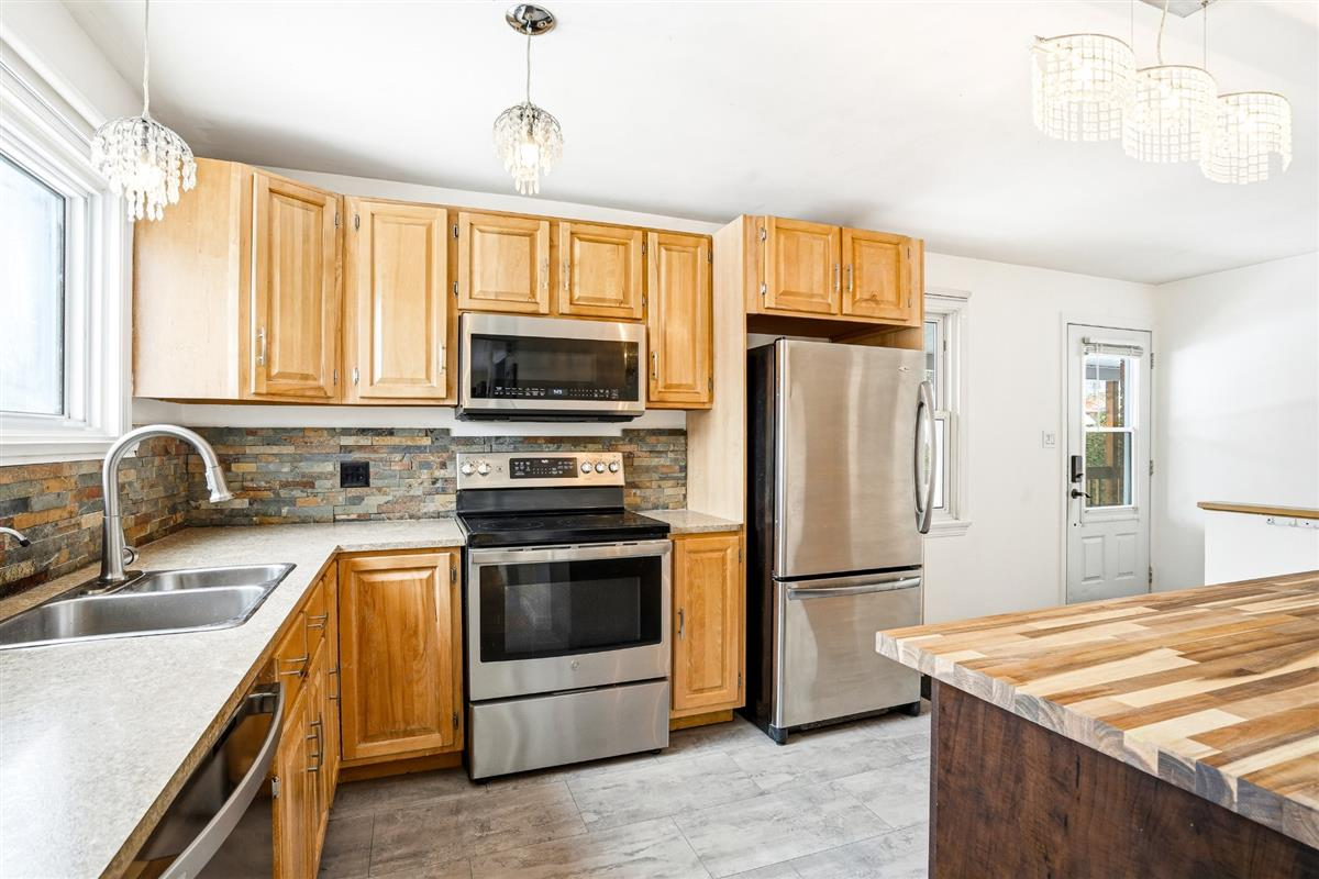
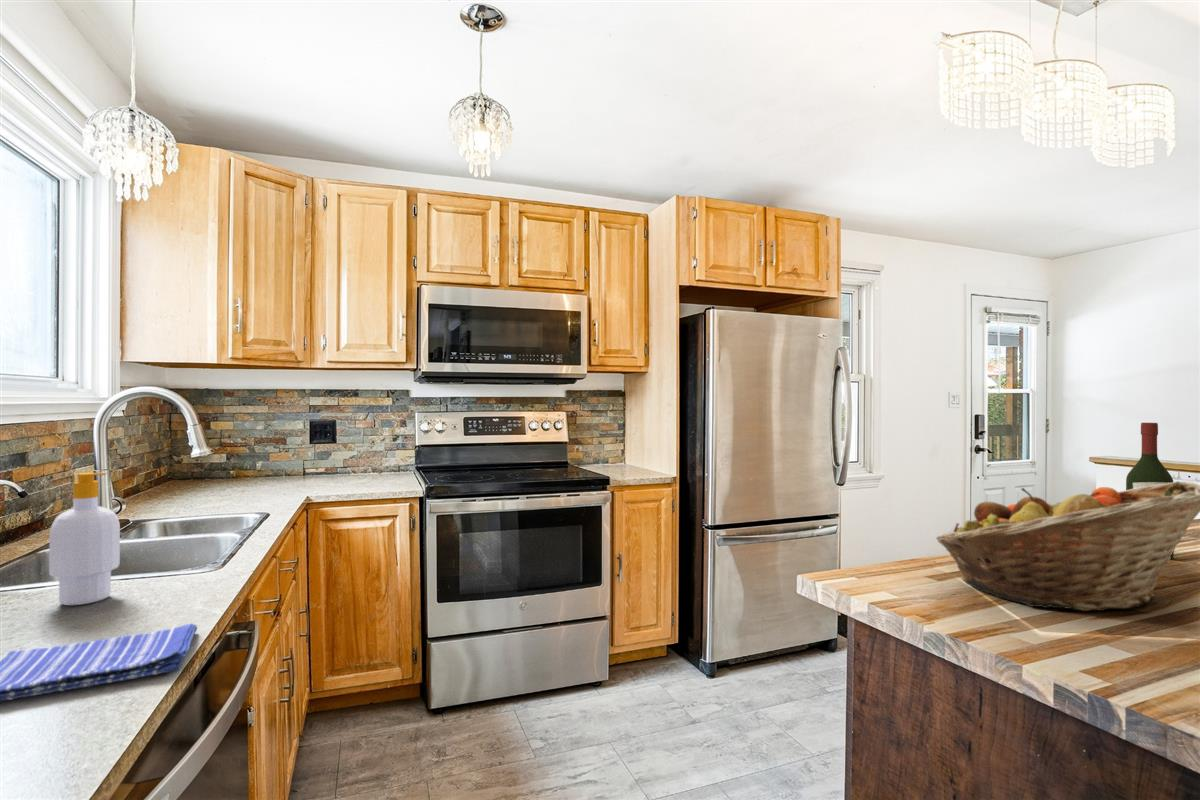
+ soap bottle (85, 536)
+ wine bottle (1149, 485)
+ fruit basket (1065, 533)
+ dish towel (94, 656)
